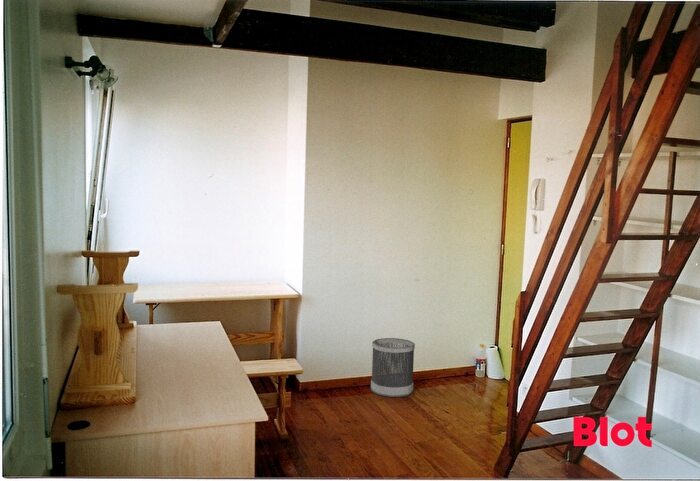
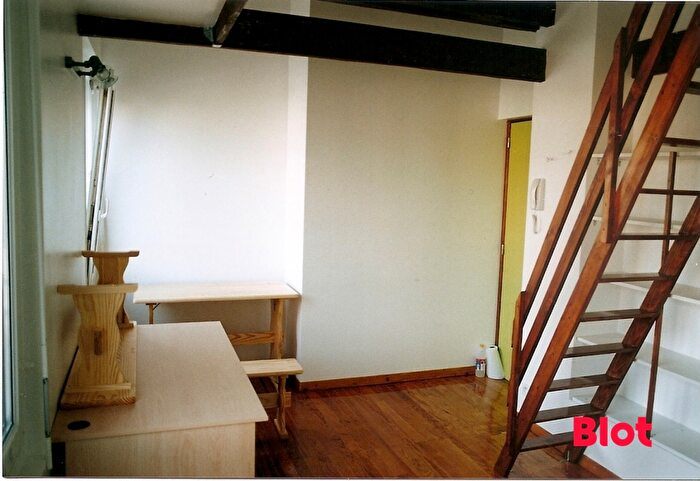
- wastebasket (392, 366)
